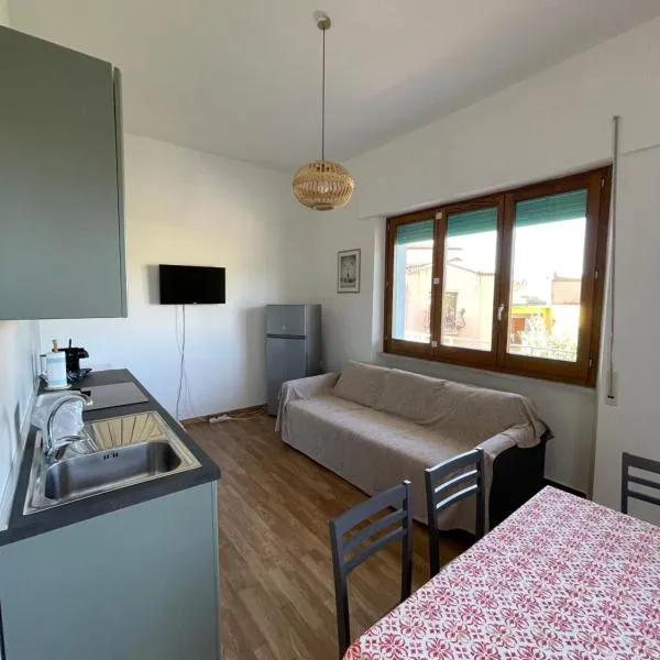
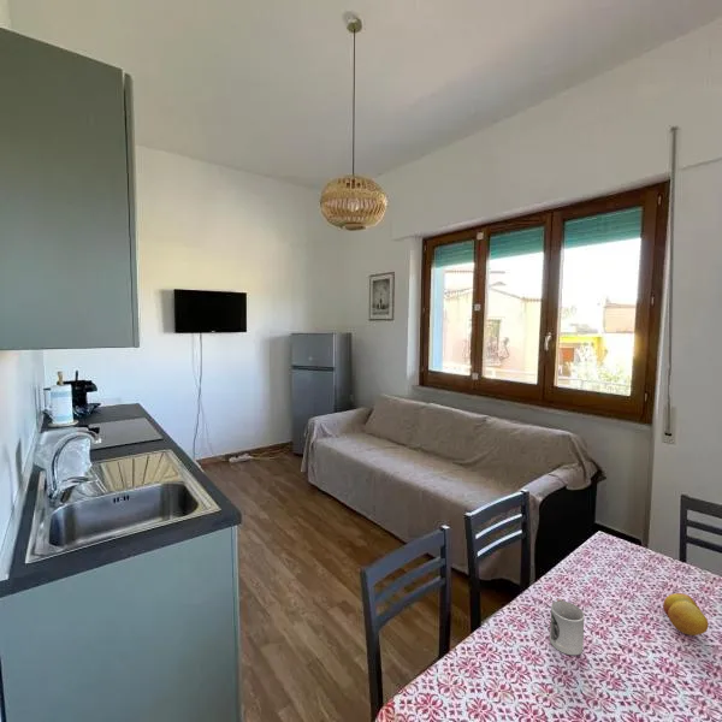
+ fruit (685, 614)
+ cup (564, 622)
